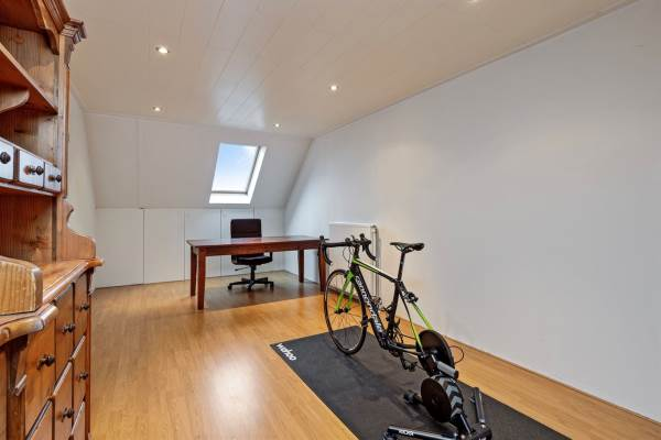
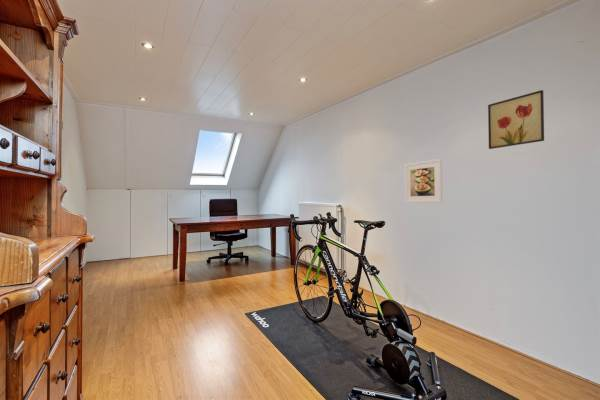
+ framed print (422, 182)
+ wall art (514, 121)
